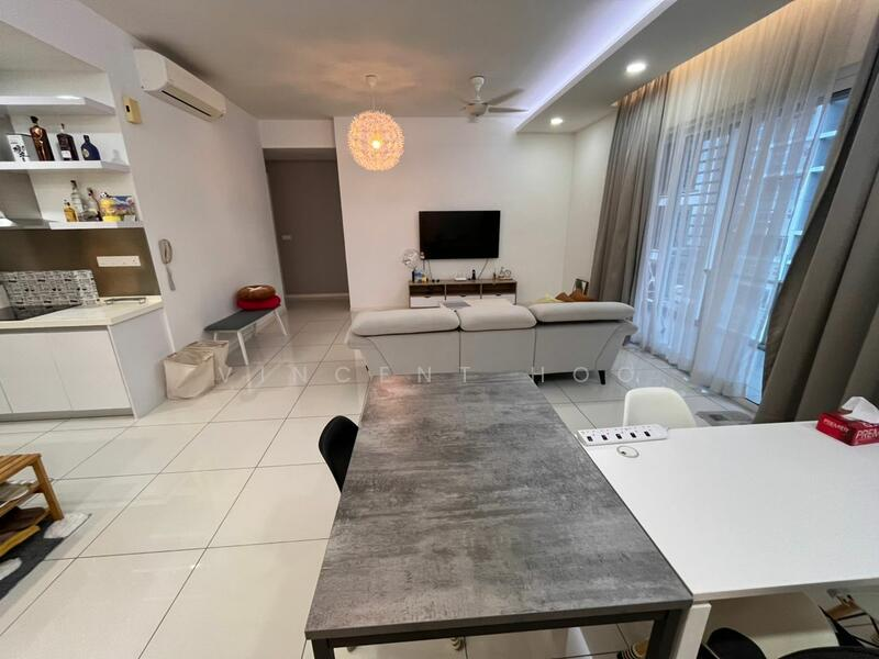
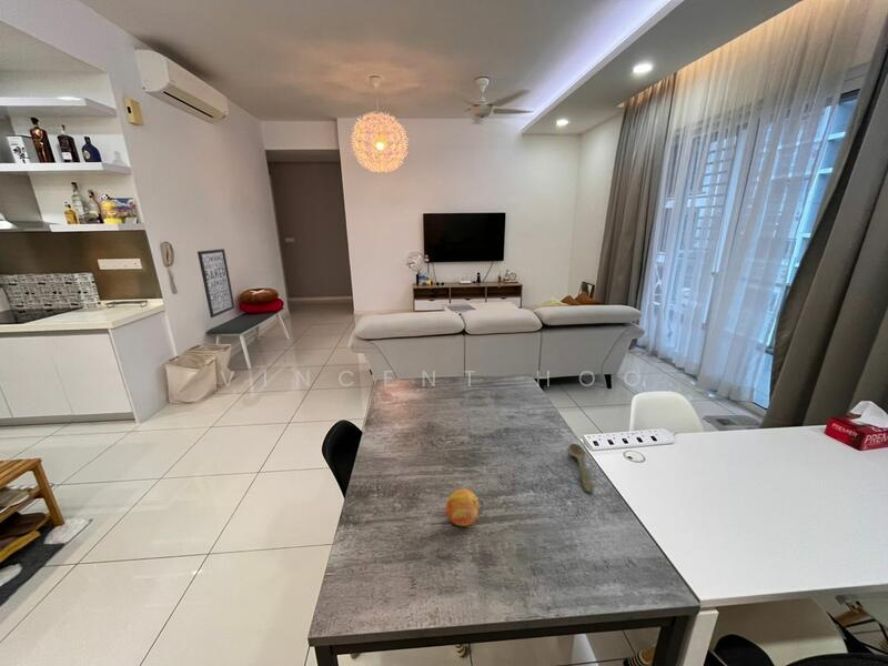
+ fruit (462, 506)
+ wall art (218, 282)
+ spoon (581, 466)
